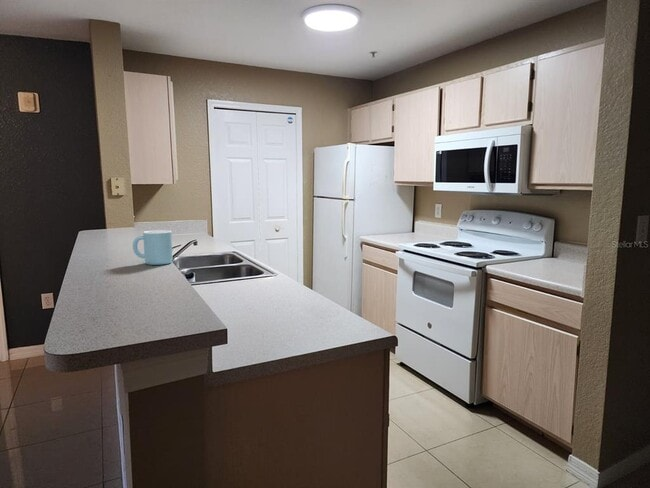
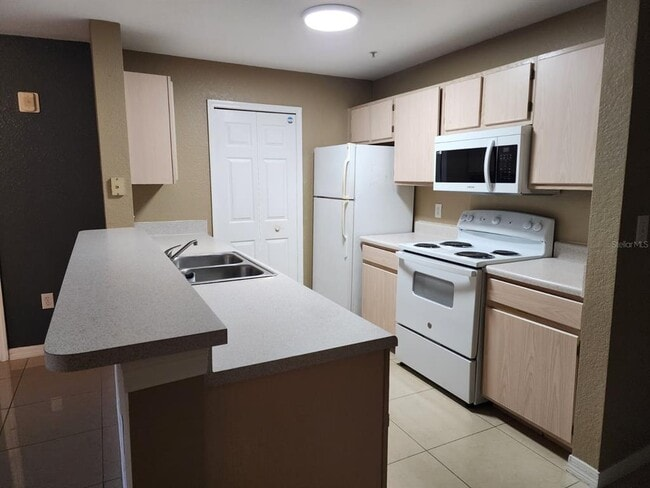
- mug (152, 247)
